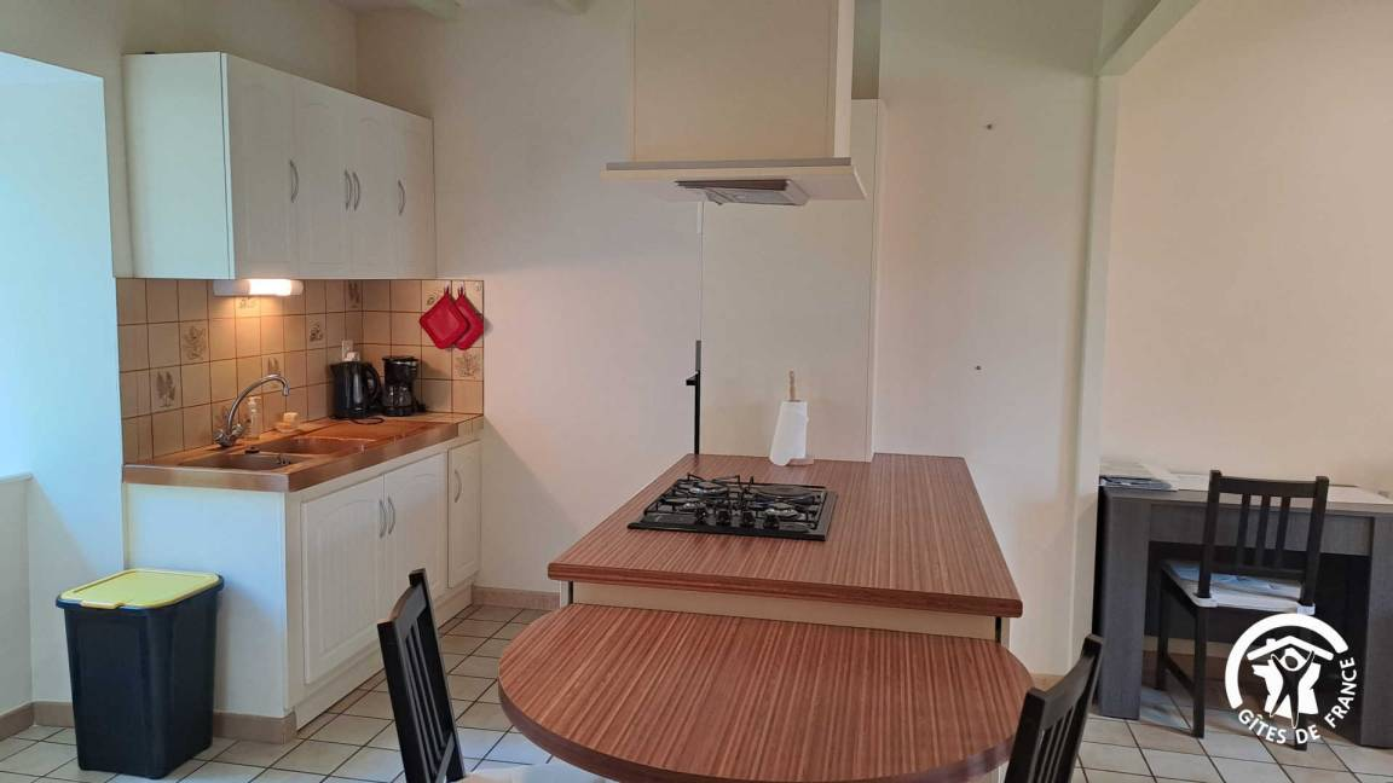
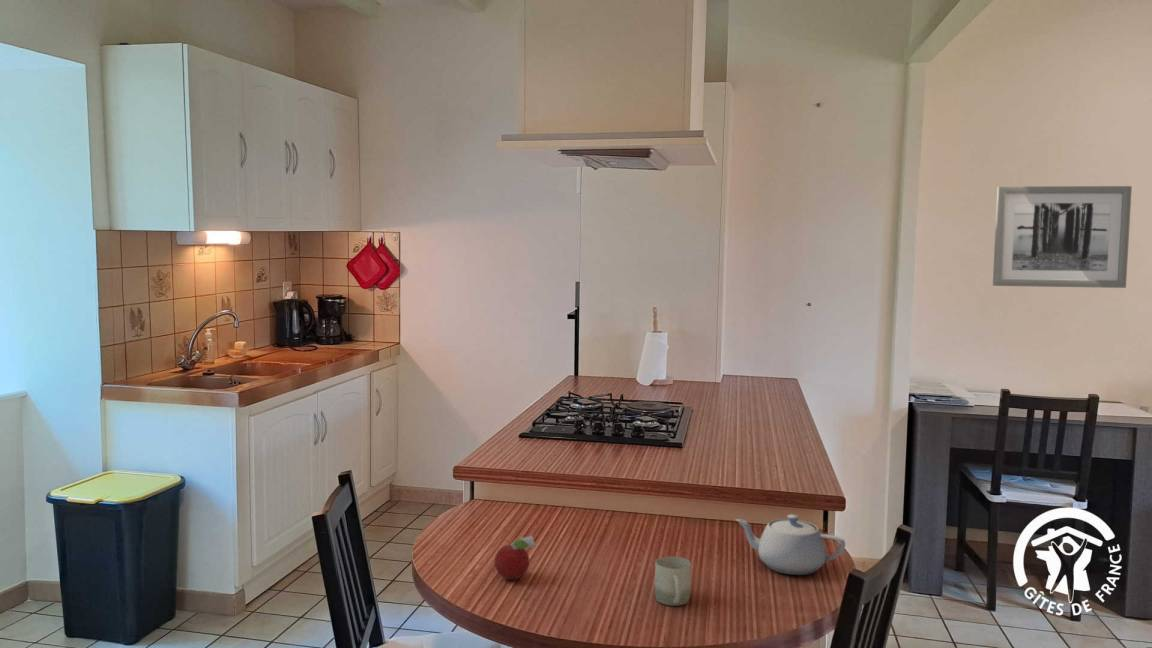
+ fruit (516, 555)
+ wall art (1060, 236)
+ teapot (789, 541)
+ cup (673, 583)
